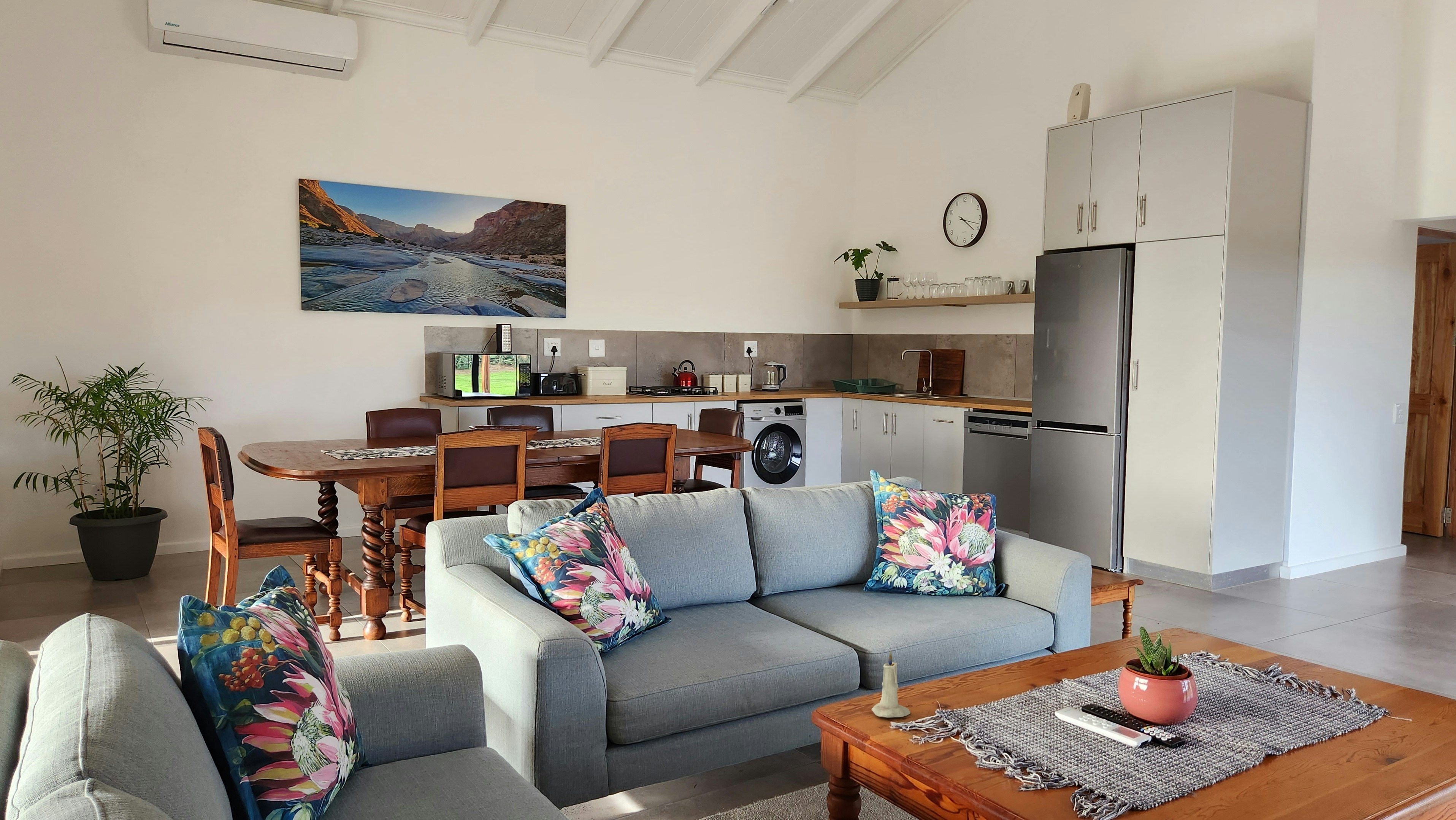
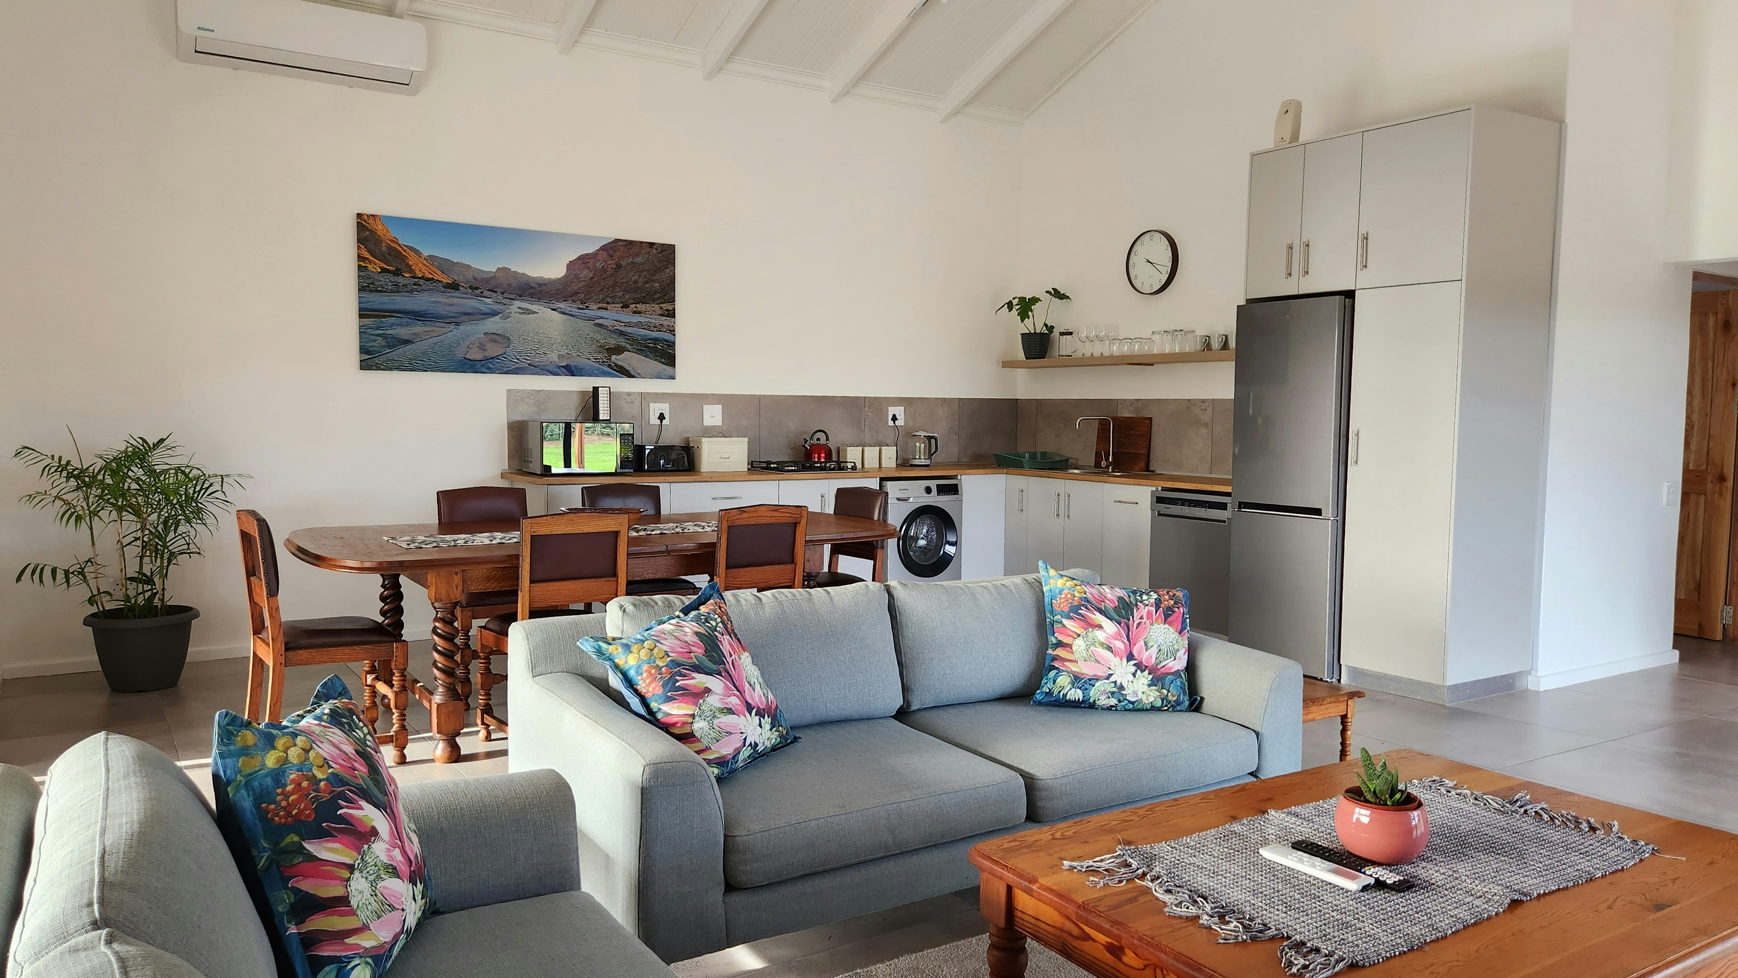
- candle (891, 682)
